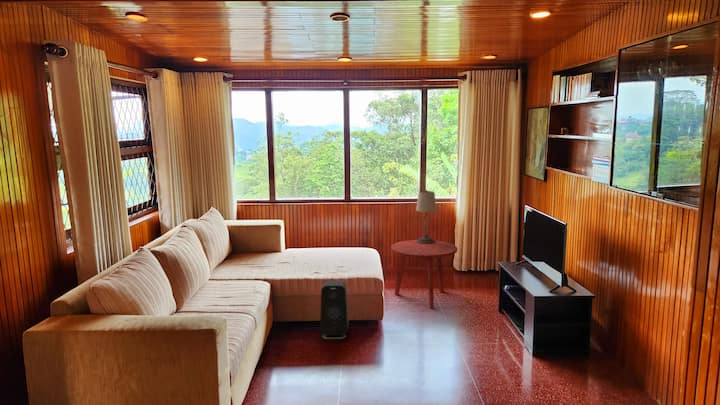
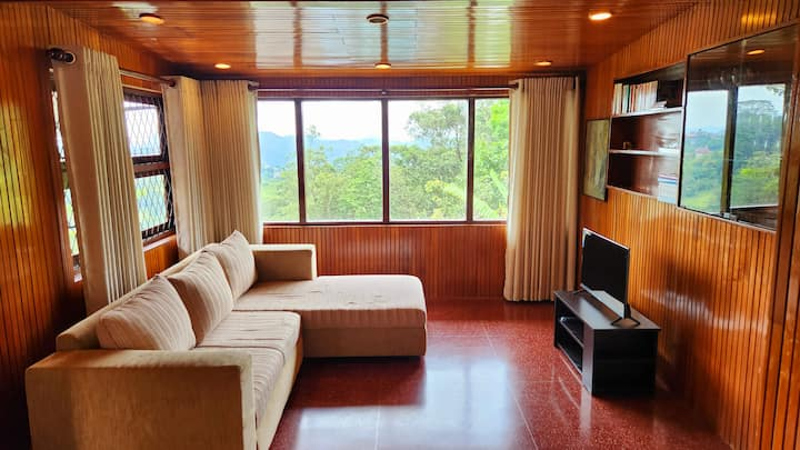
- side table (428, 272)
- speaker (334, 308)
- table lamp (425, 215)
